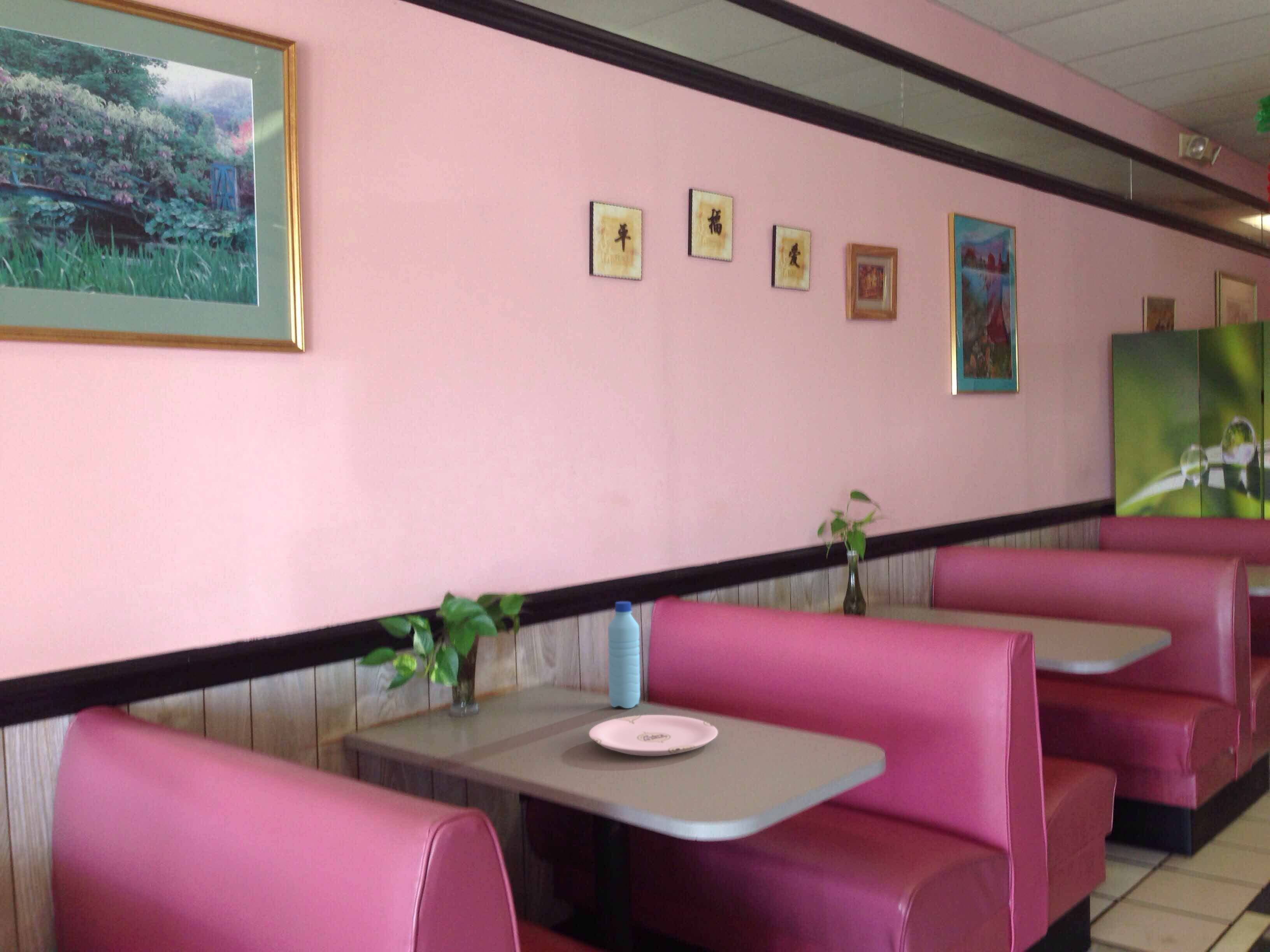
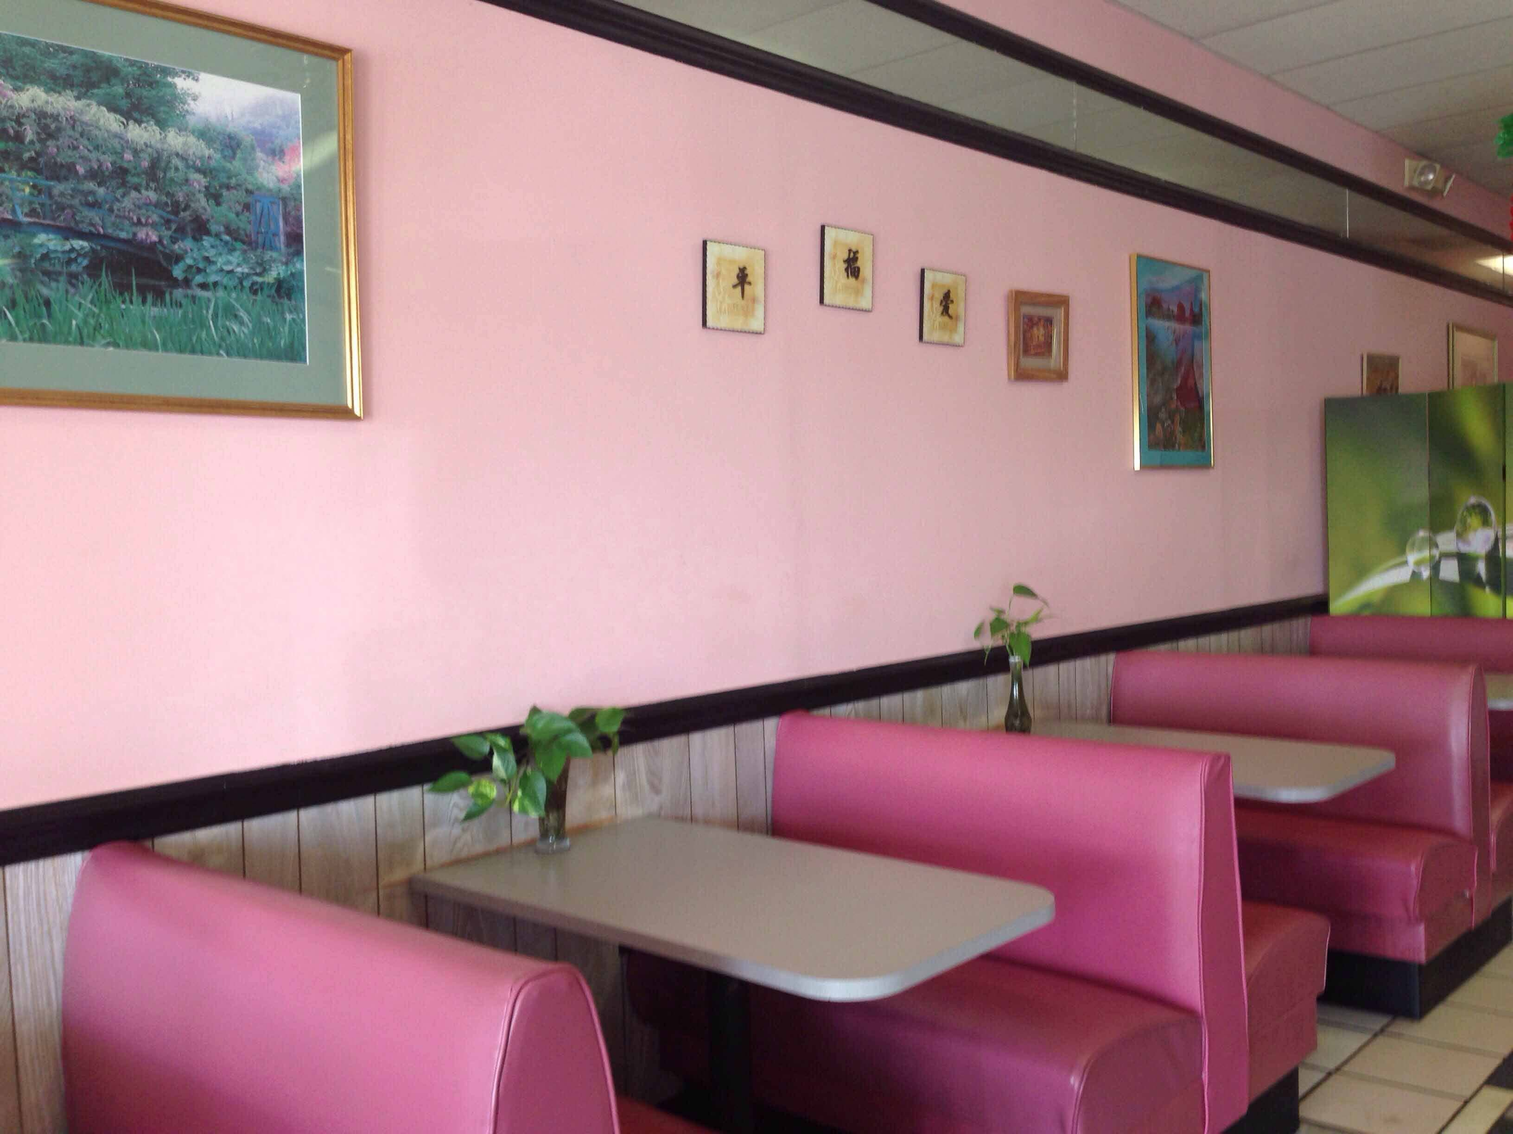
- plate (653, 737)
- water bottle (624, 654)
